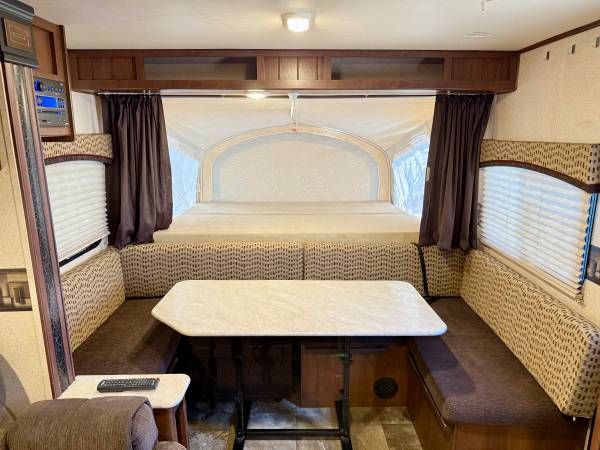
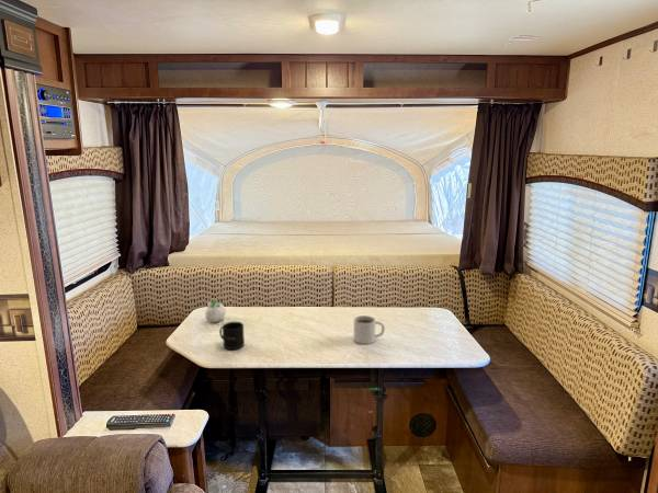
+ mug (368, 329)
+ mug (230, 334)
+ succulent planter (214, 309)
